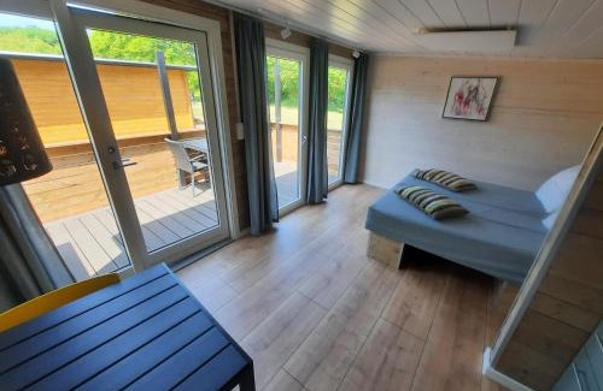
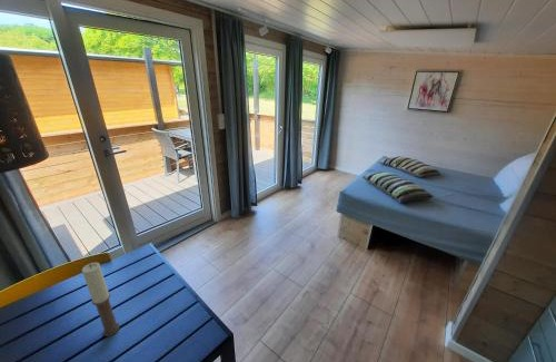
+ candle (101, 299)
